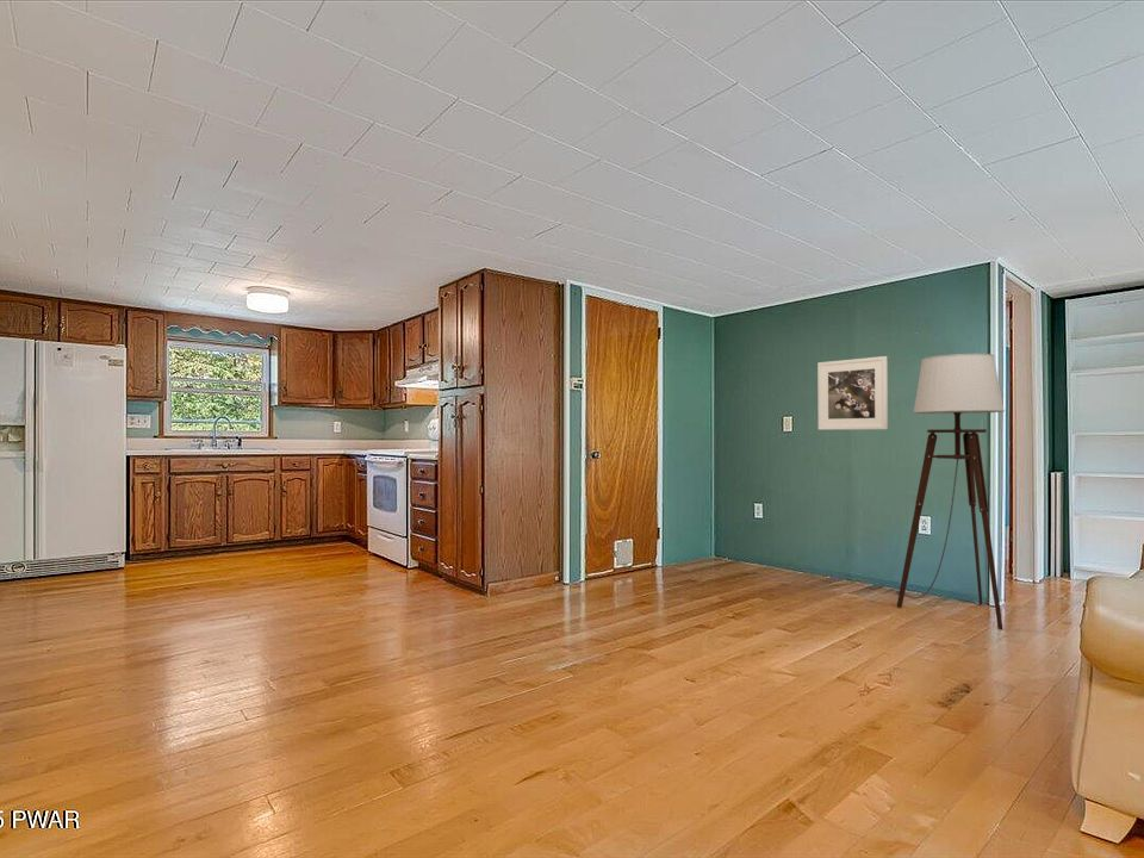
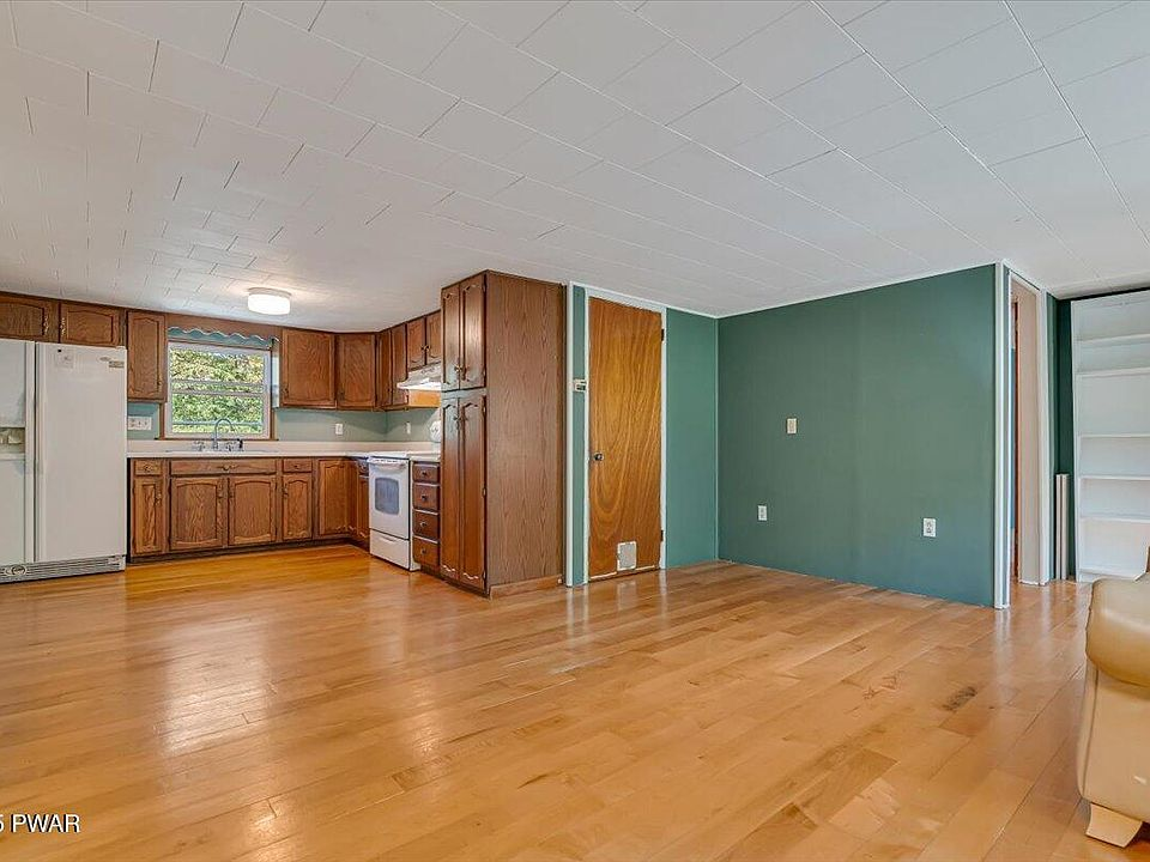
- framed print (851, 394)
- floor lamp (953, 485)
